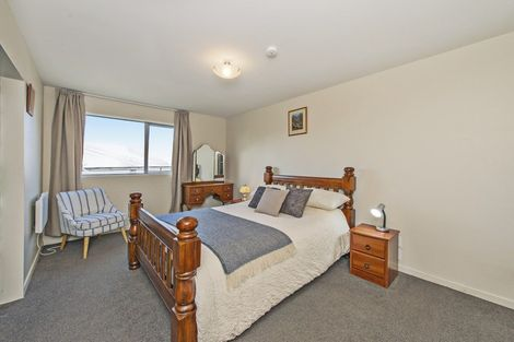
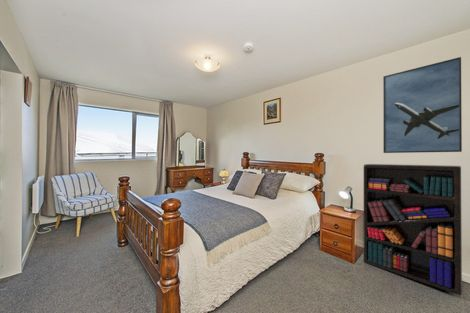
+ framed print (418, 110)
+ bookshelf (408, 217)
